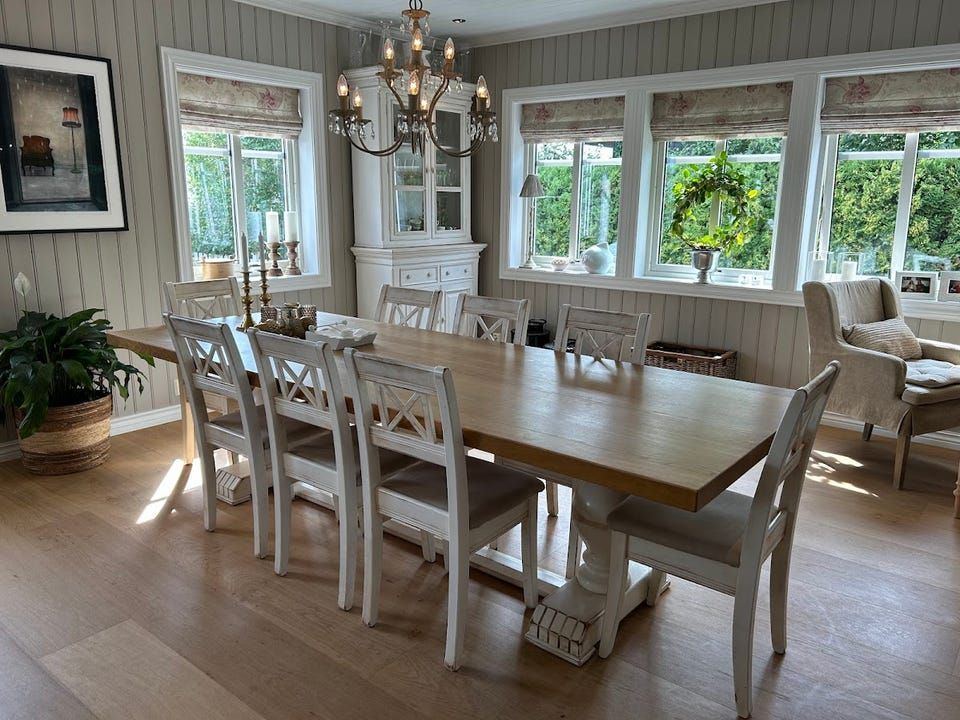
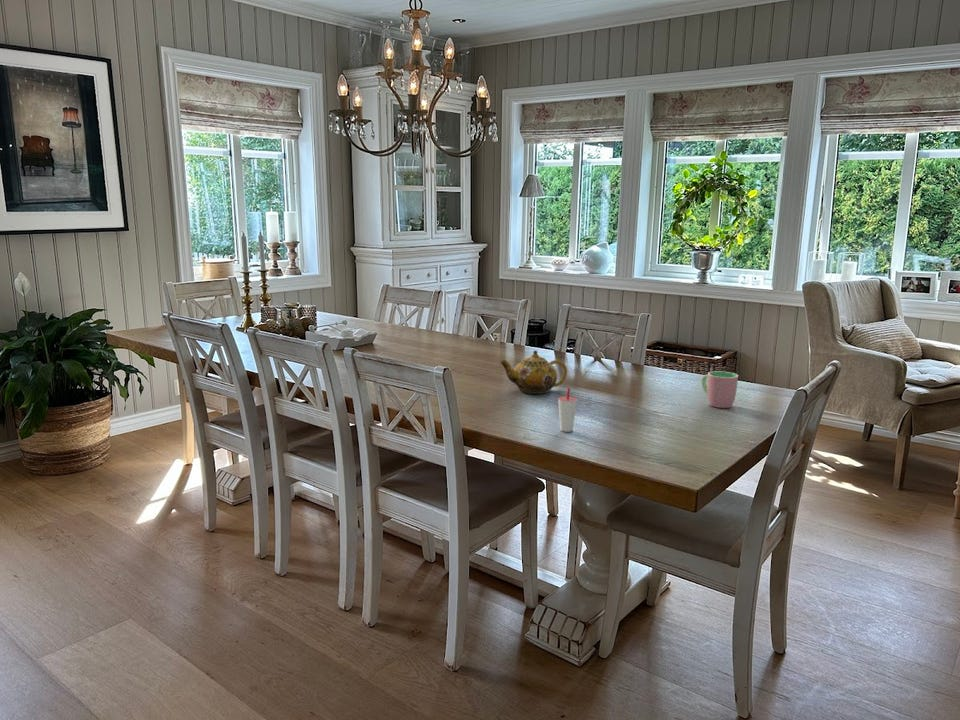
+ teapot (534, 370)
+ cup (717, 388)
+ cup (567, 409)
